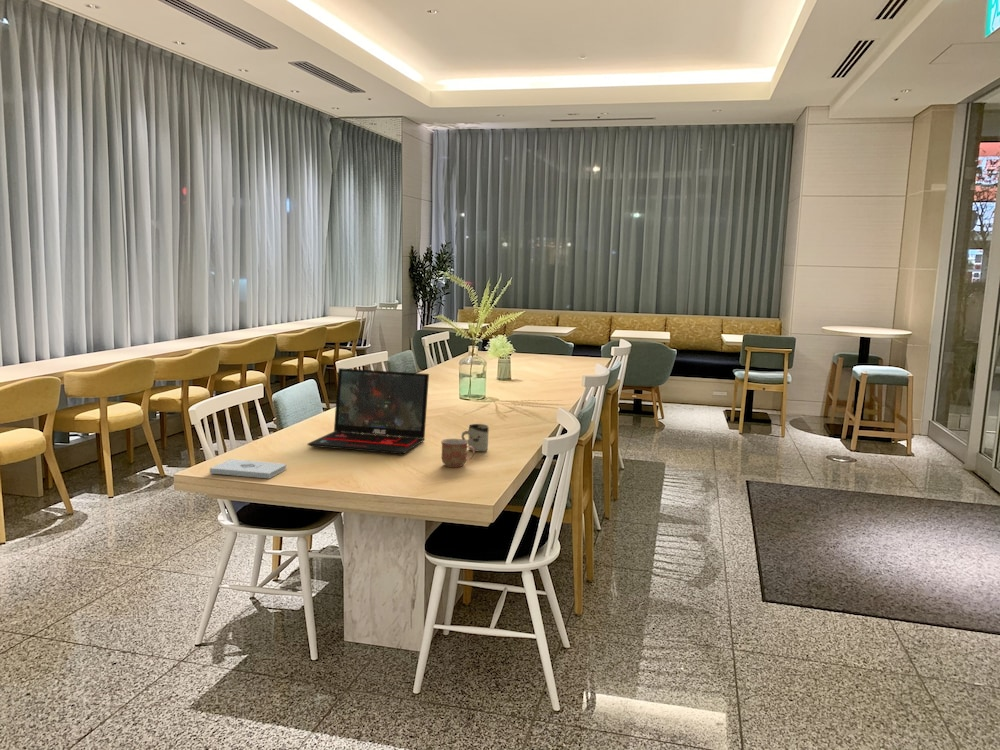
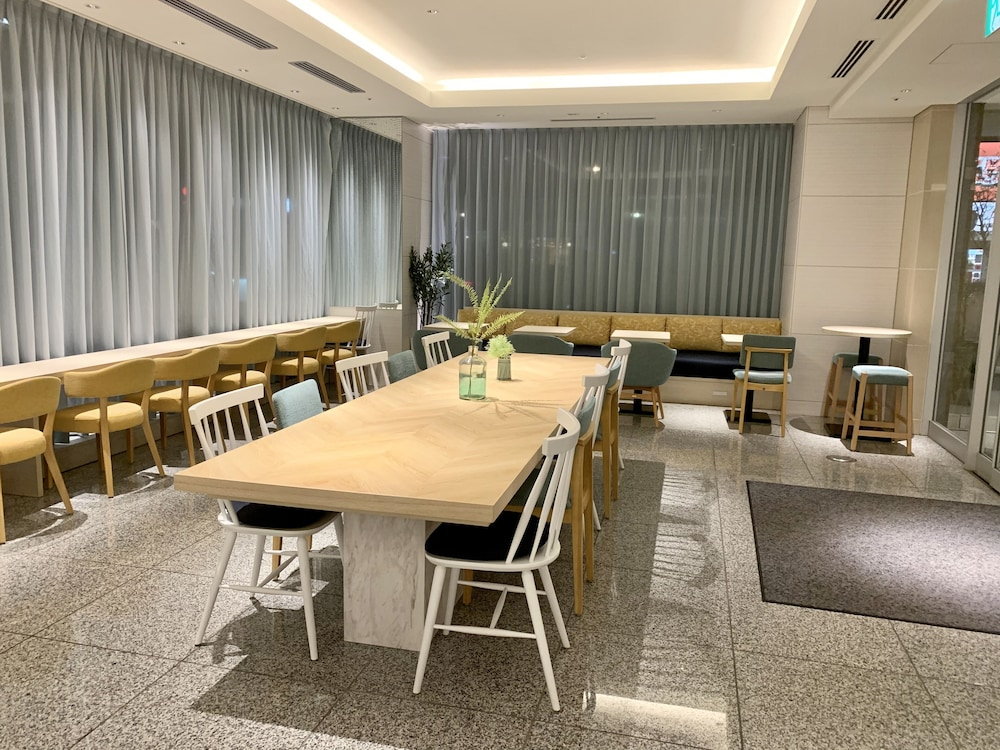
- cup (474, 437)
- notepad (249, 468)
- laptop (369, 409)
- mug (457, 453)
